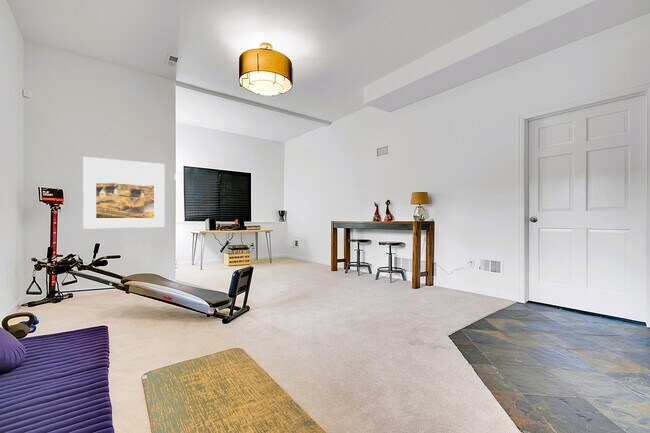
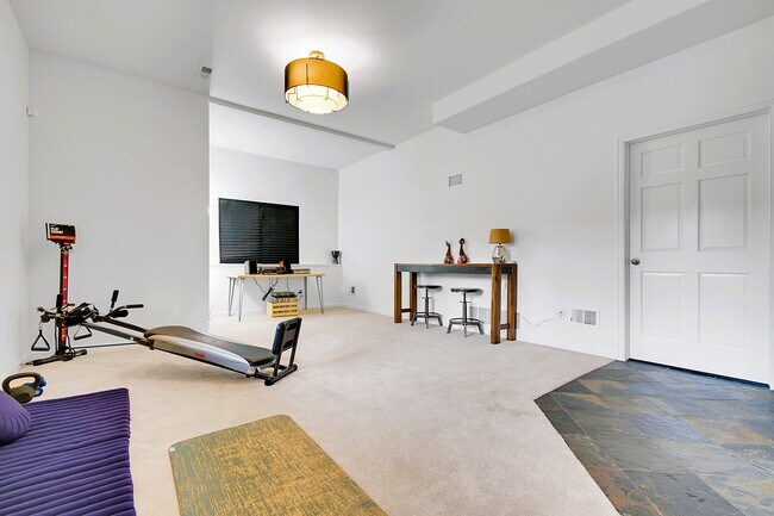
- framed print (126, 194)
